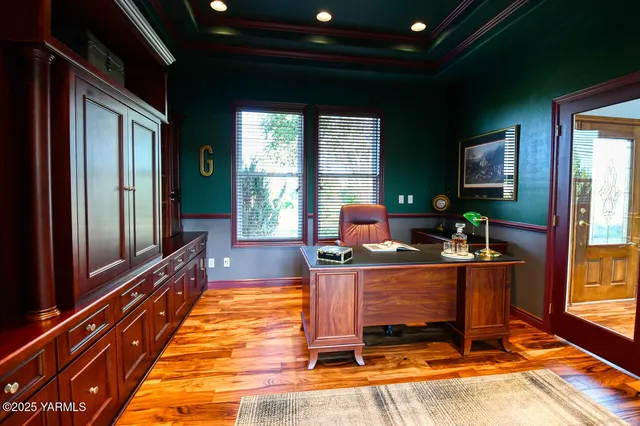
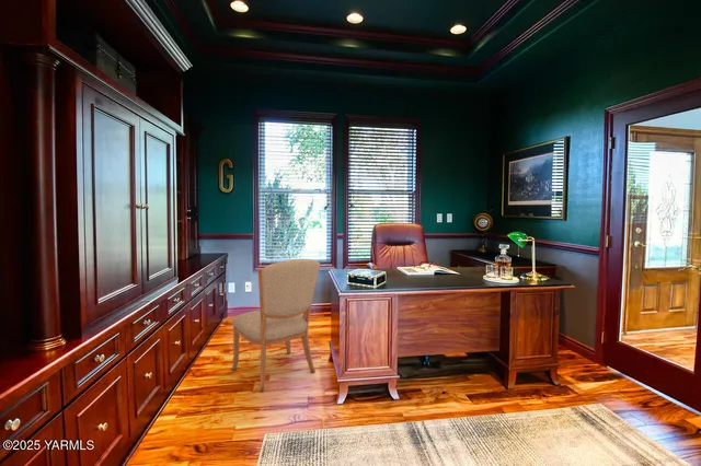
+ chair (278, 314)
